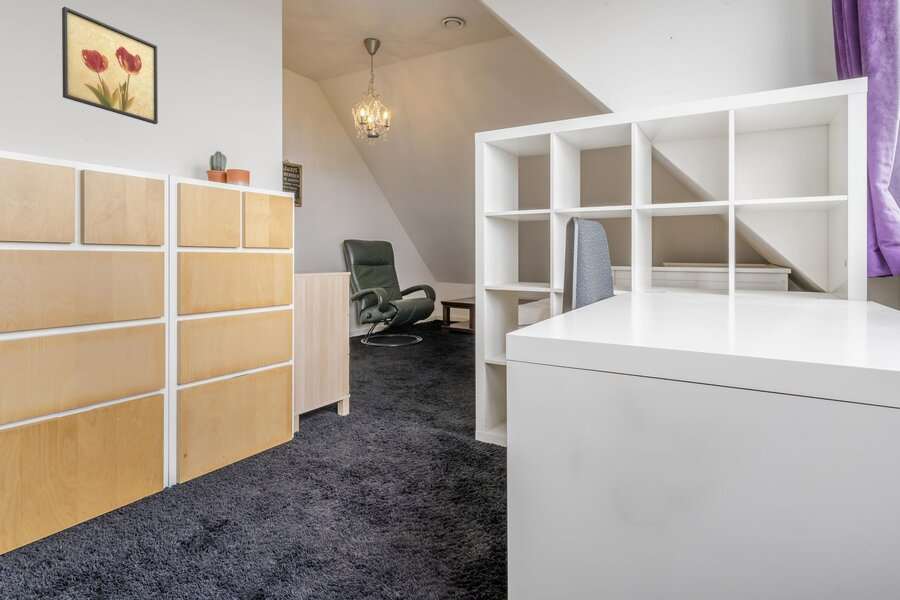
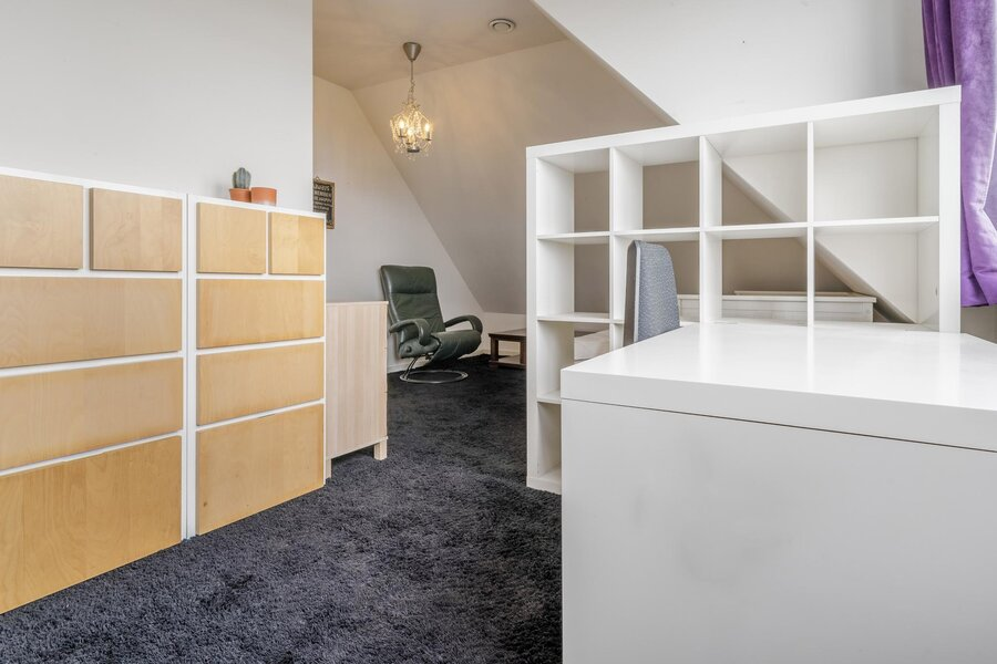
- wall art (112, 70)
